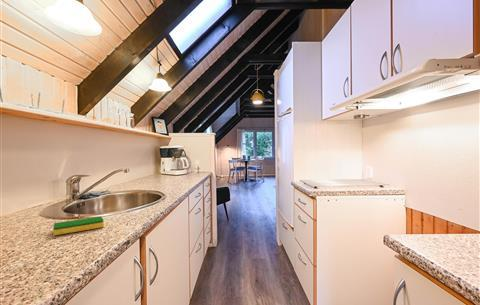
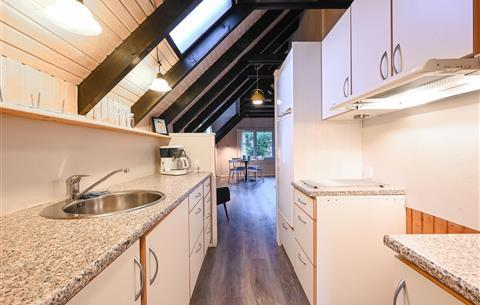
- dish sponge (79, 225)
